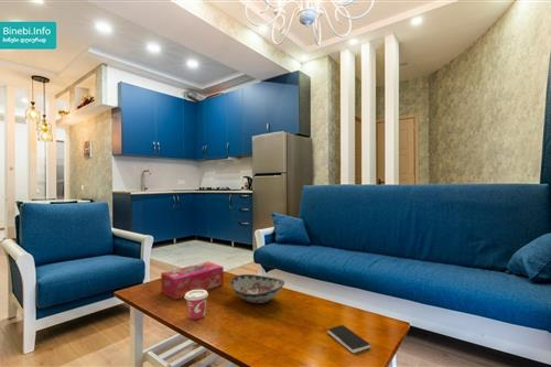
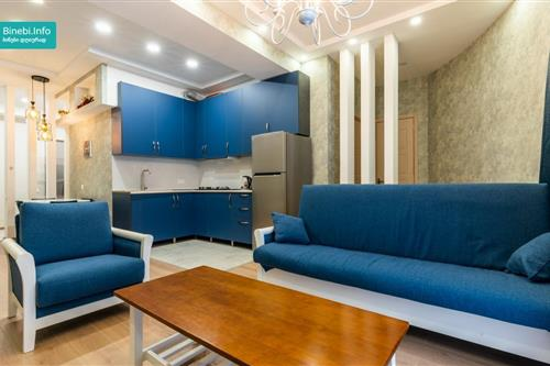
- decorative bowl (257, 290)
- cup (196, 304)
- tissue box (193, 278)
- smartphone (347, 337)
